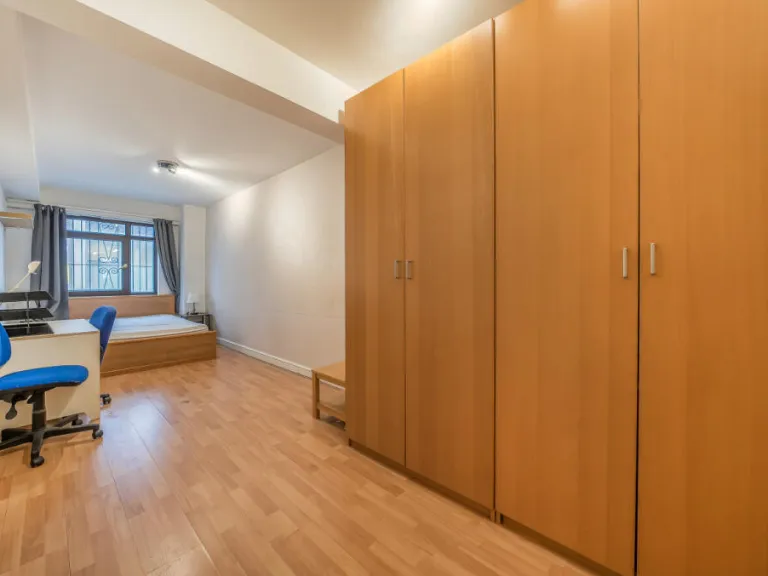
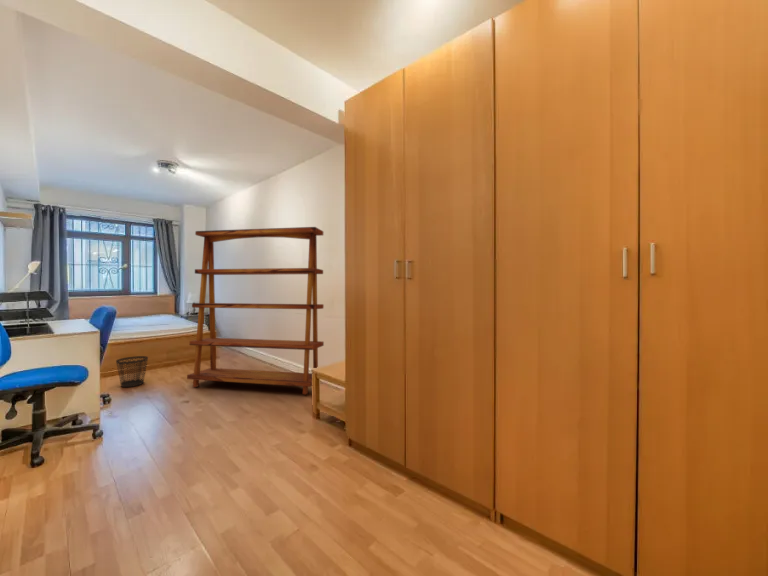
+ wastebasket (132, 371)
+ bookshelf (256, 308)
